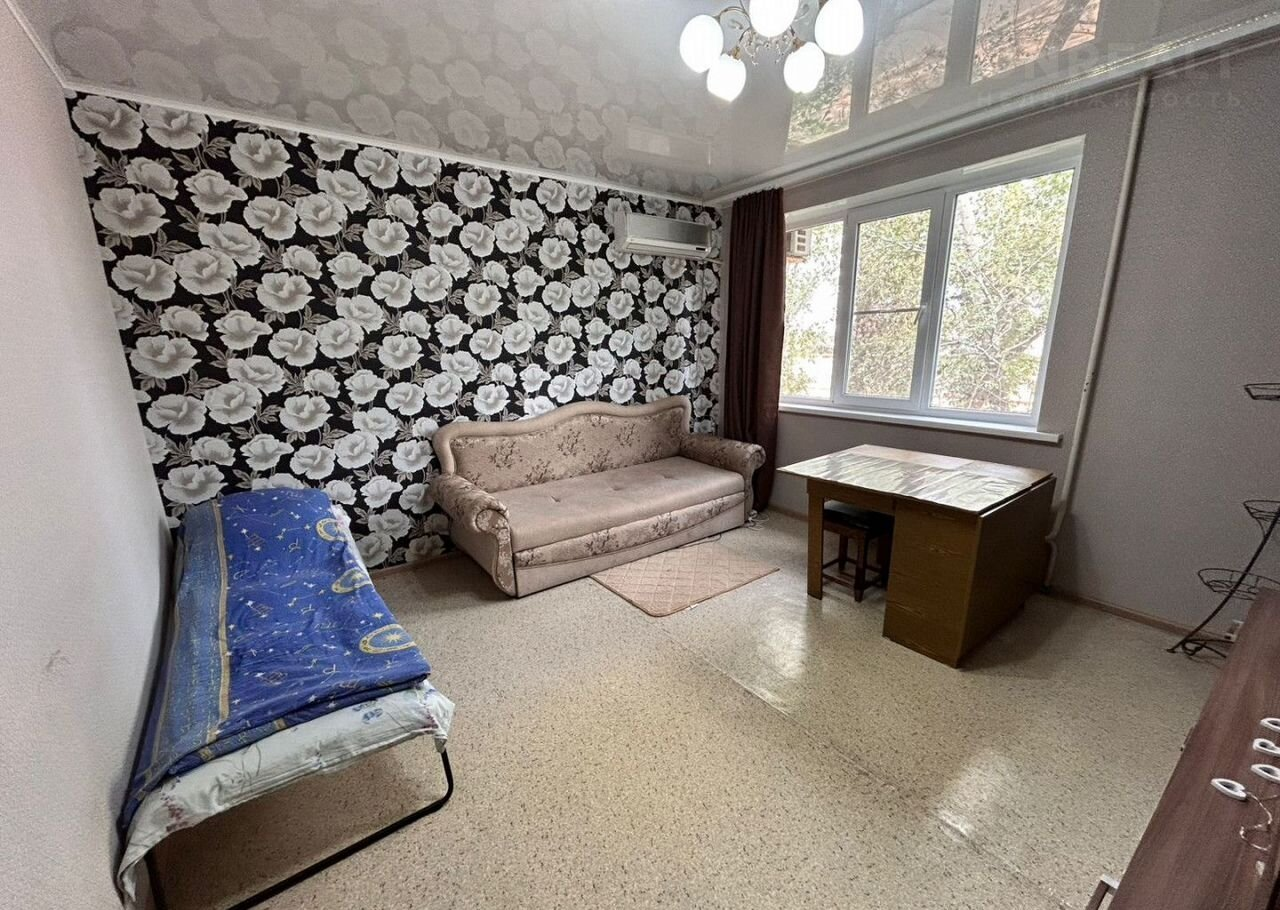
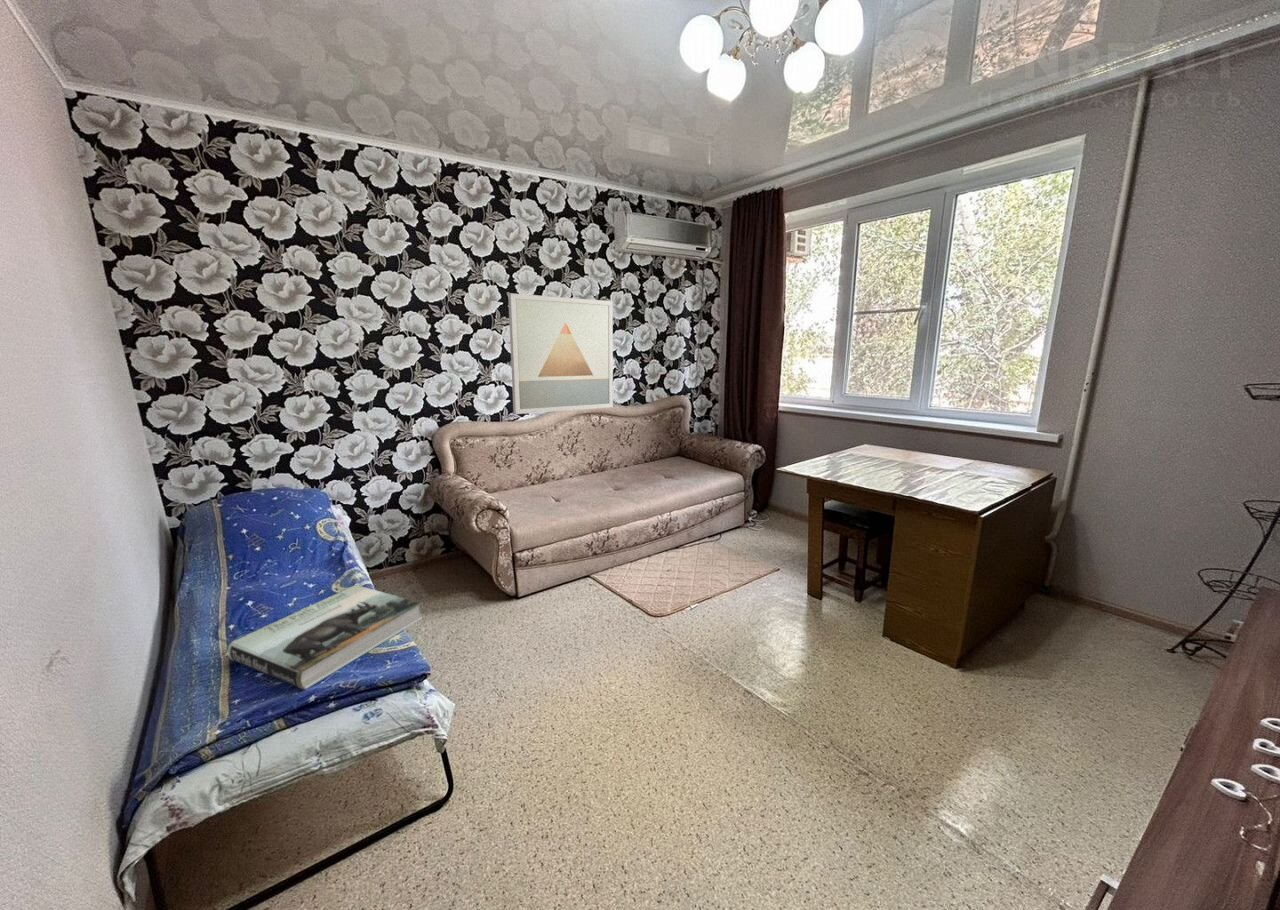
+ wall art (564, 355)
+ book (332, 630)
